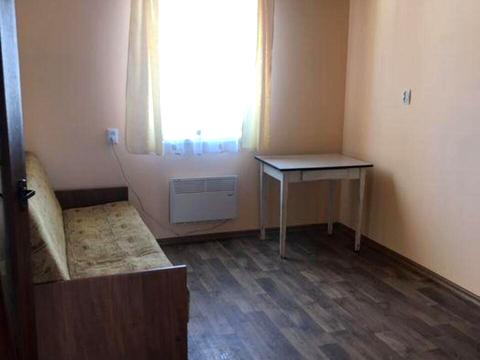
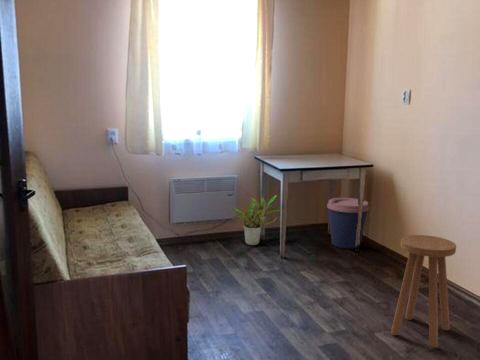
+ coffee cup (347, 223)
+ potted plant (257, 220)
+ stool (429, 287)
